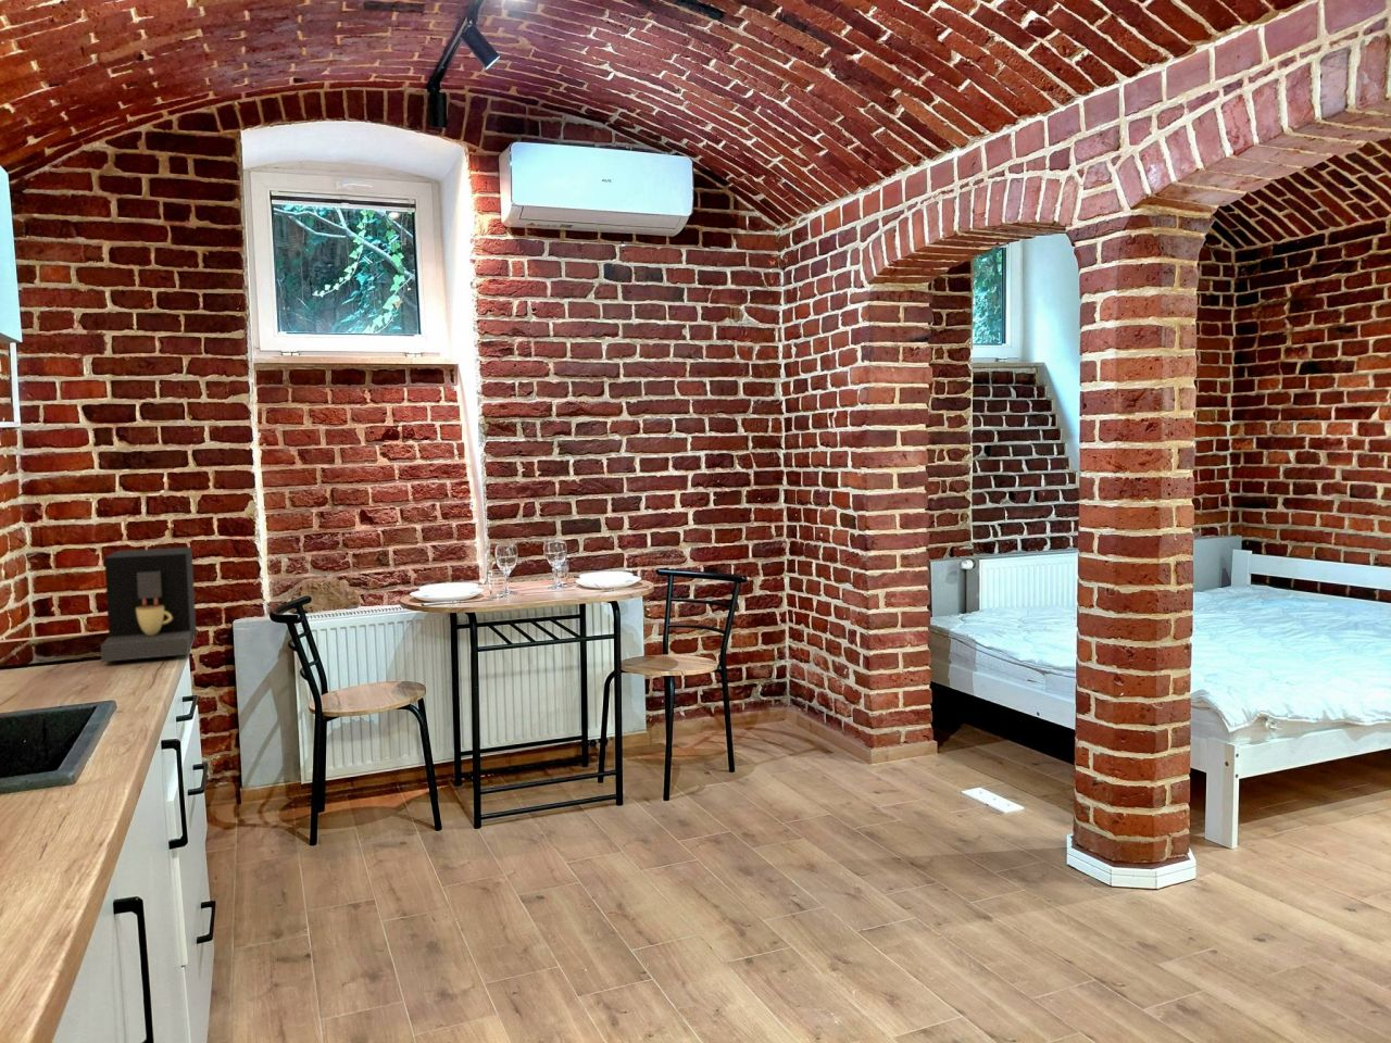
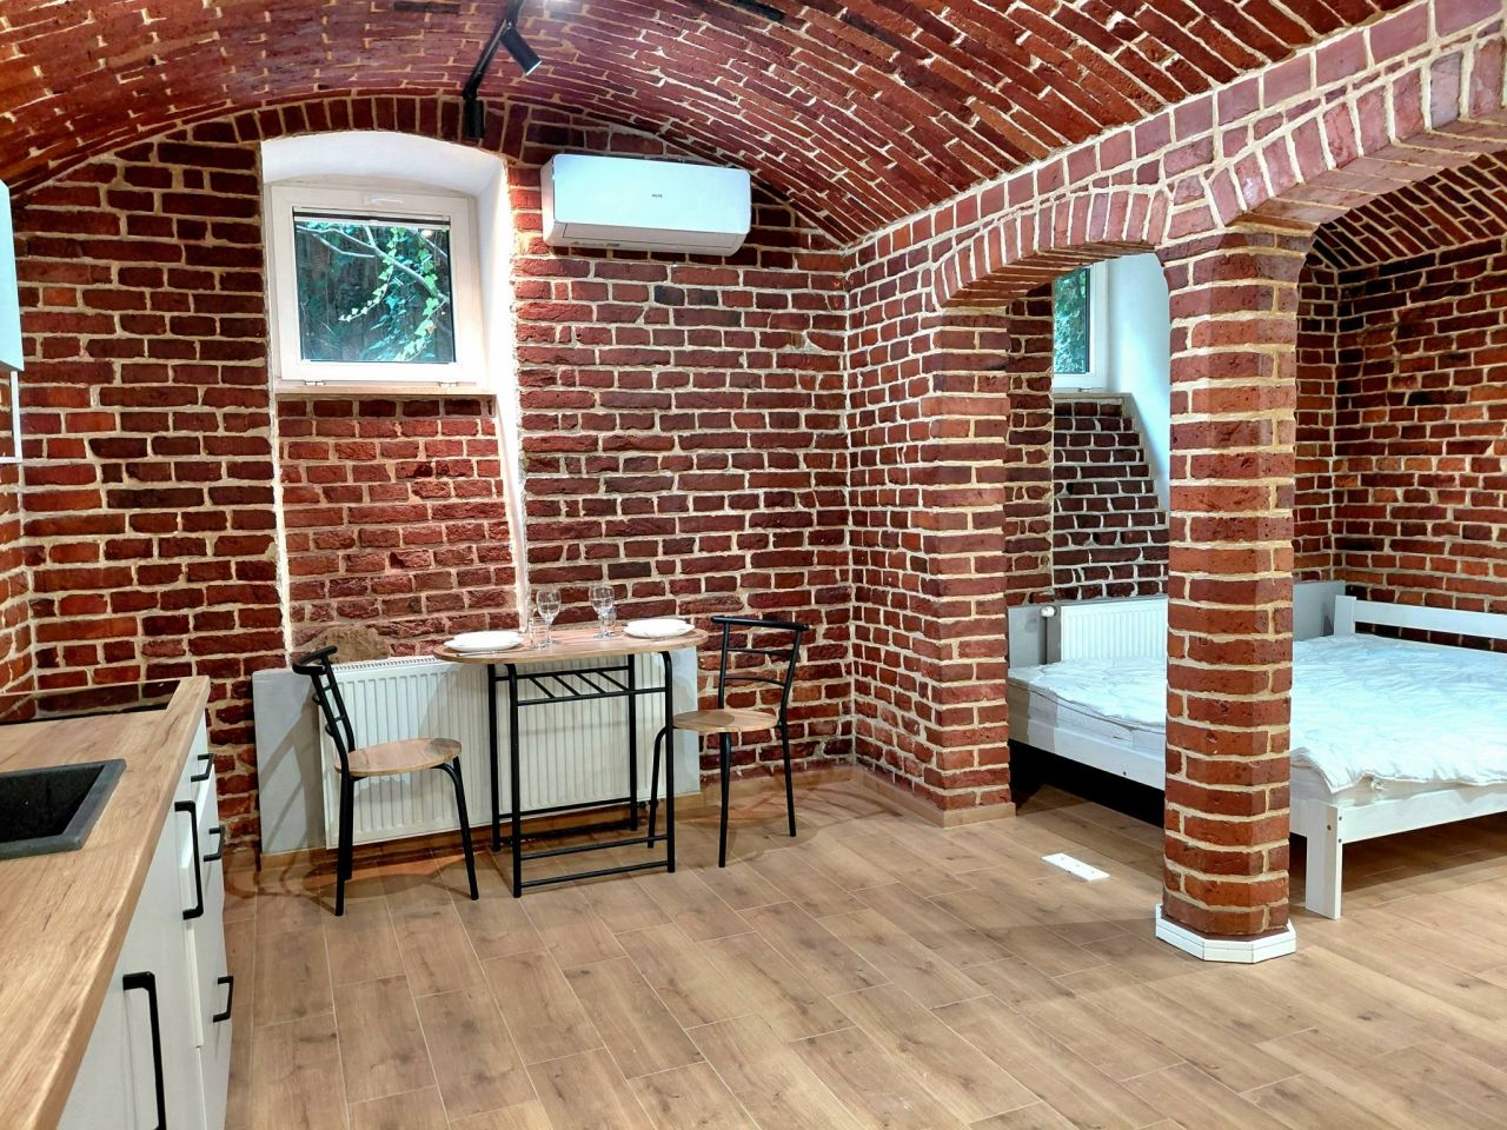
- coffee maker (150, 600)
